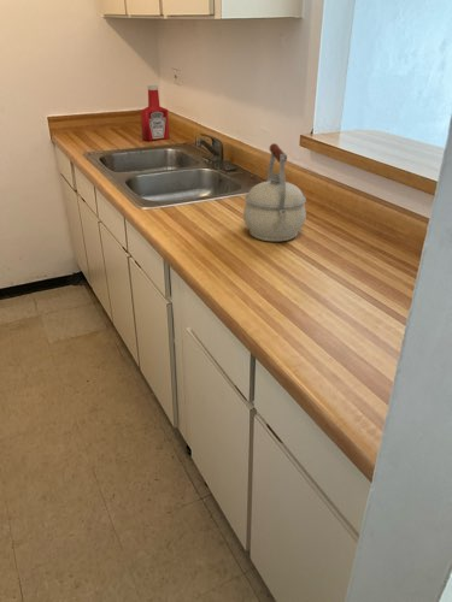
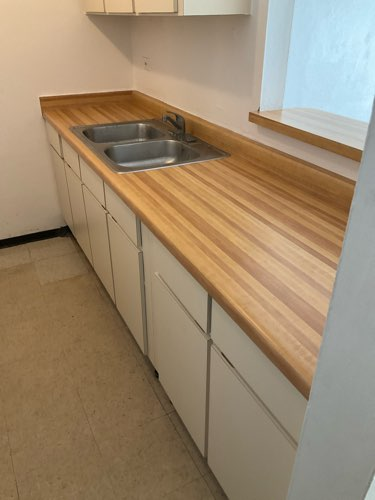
- soap bottle (154, 112)
- kettle (276, 194)
